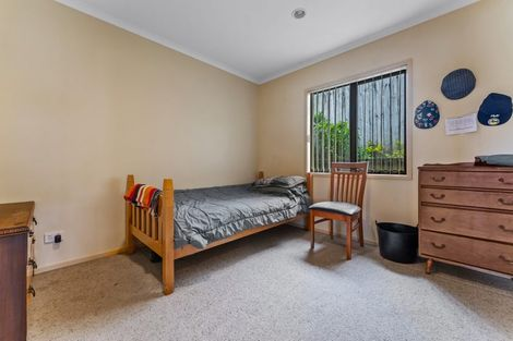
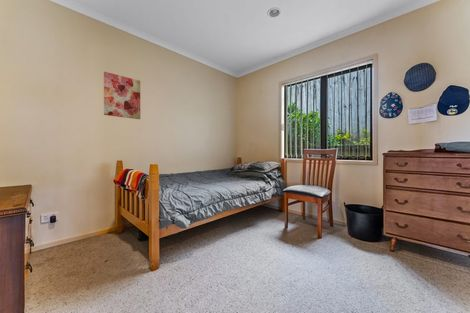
+ wall art (123, 96)
